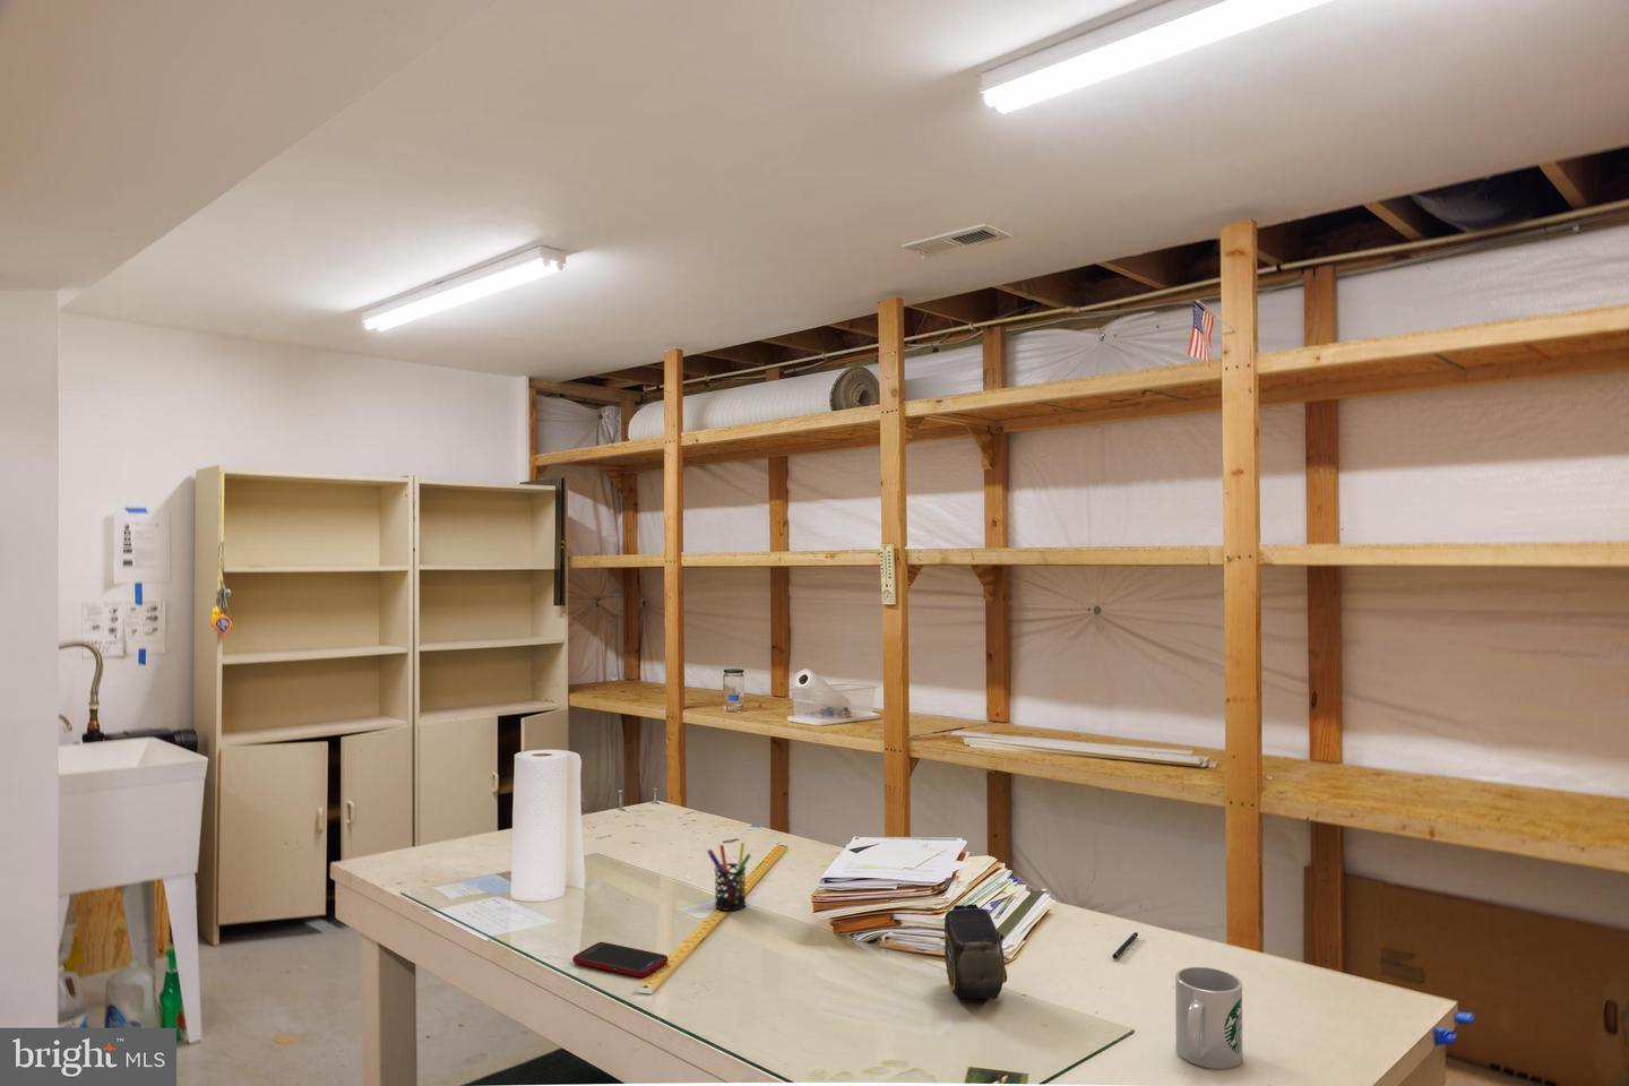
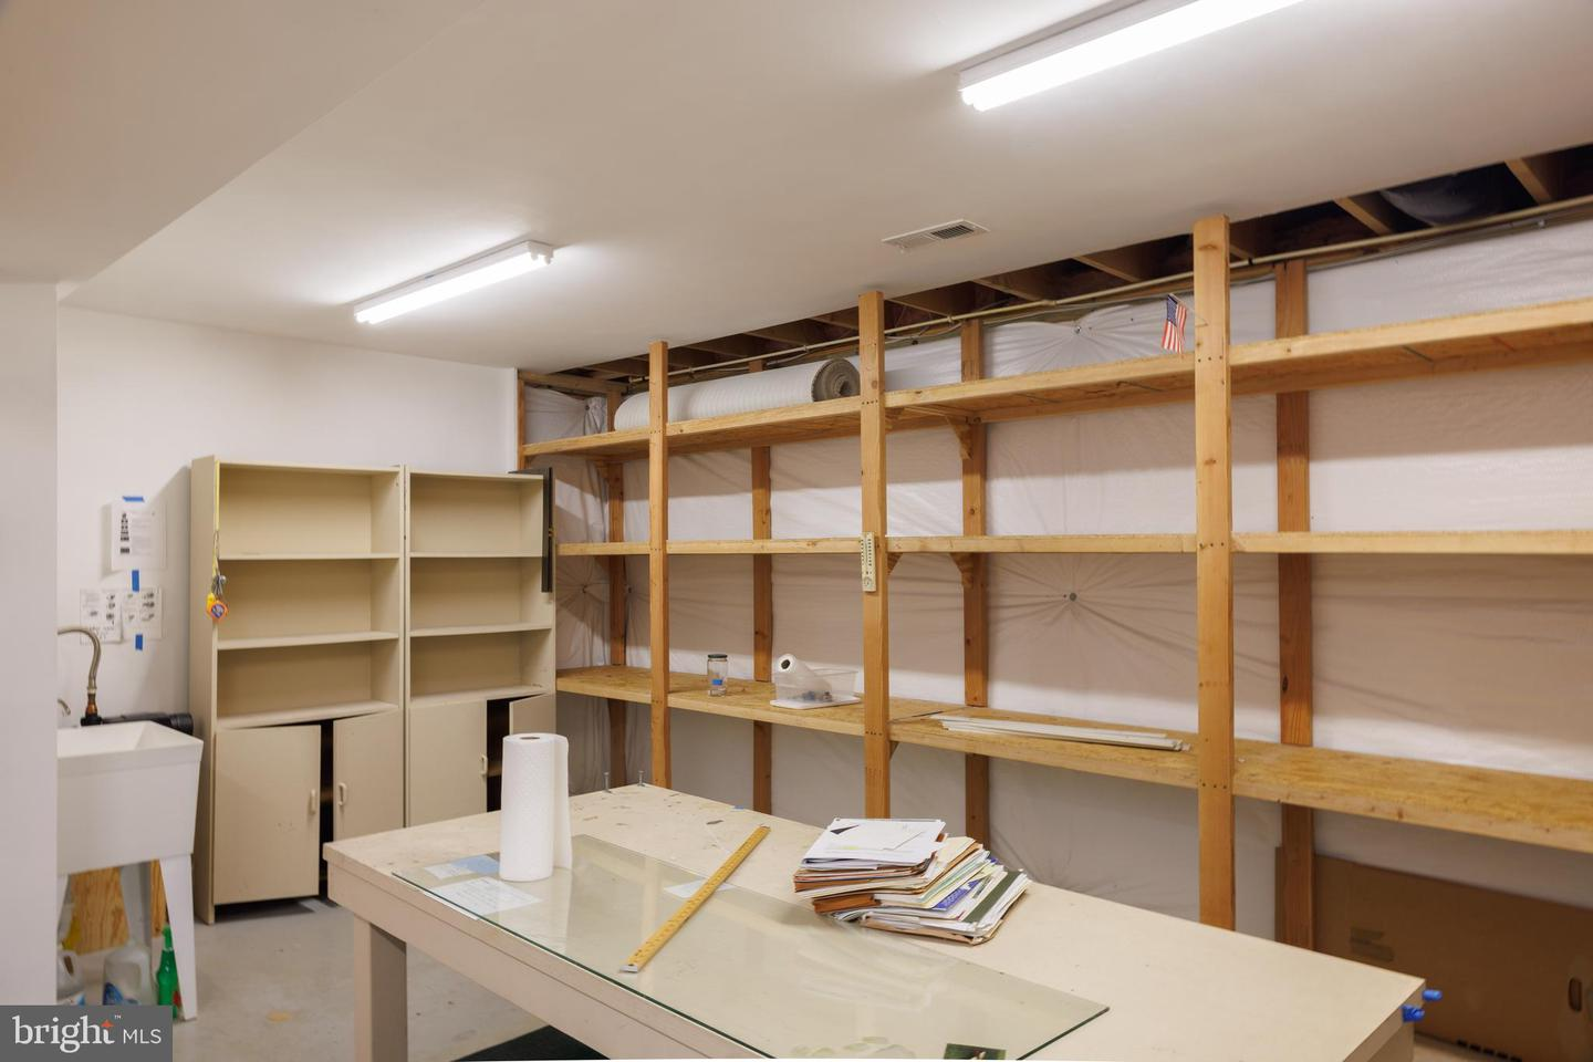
- mug (1205, 1022)
- tape measure (974, 954)
- cell phone (619, 959)
- pen holder (732, 874)
- pen (1126, 943)
